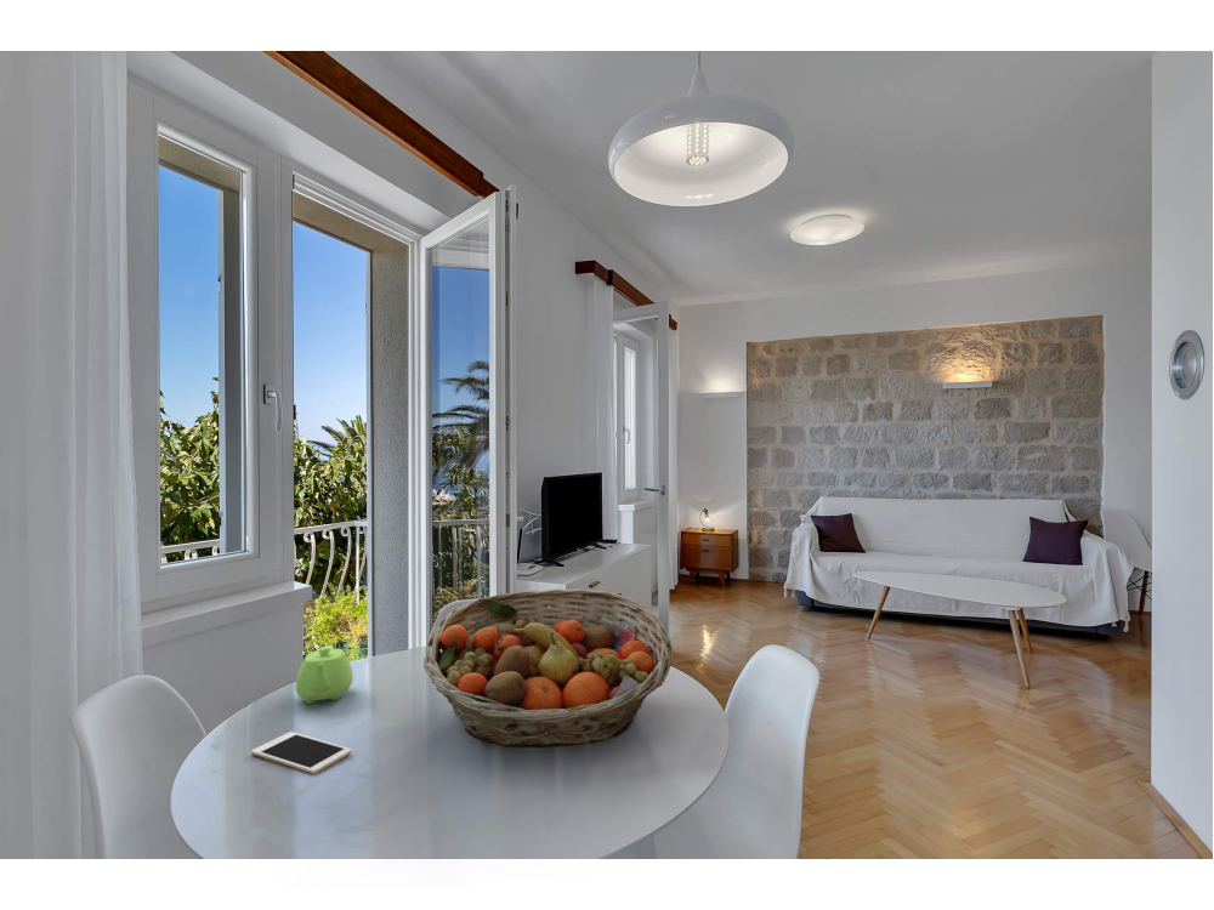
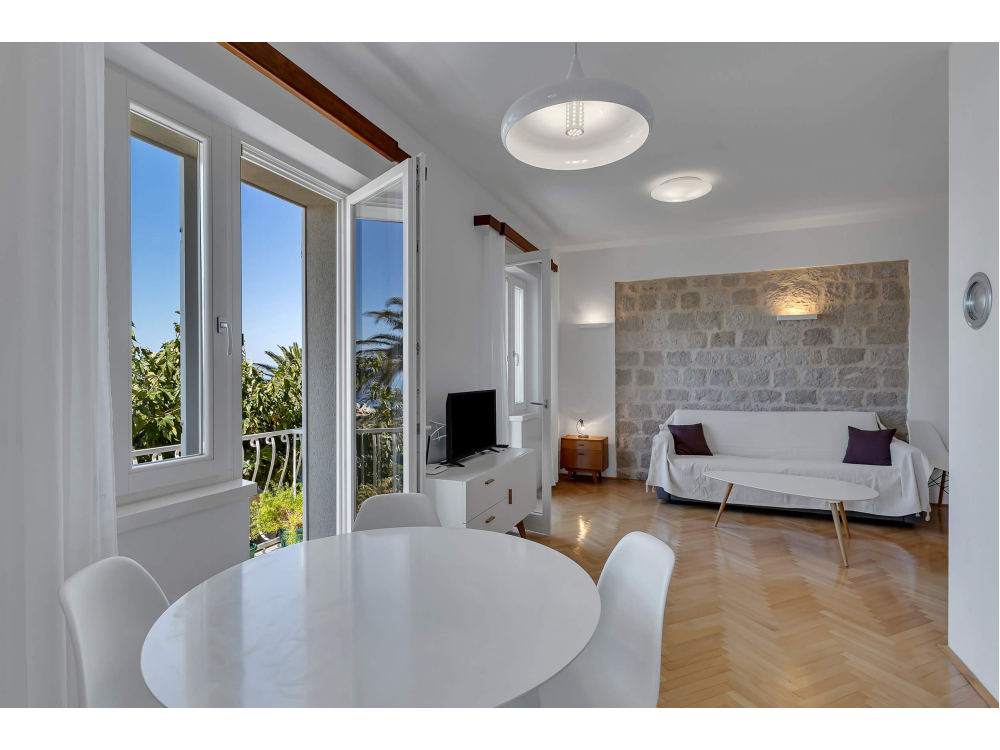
- teapot (324, 672)
- cell phone (301, 751)
- fruit basket (550, 660)
